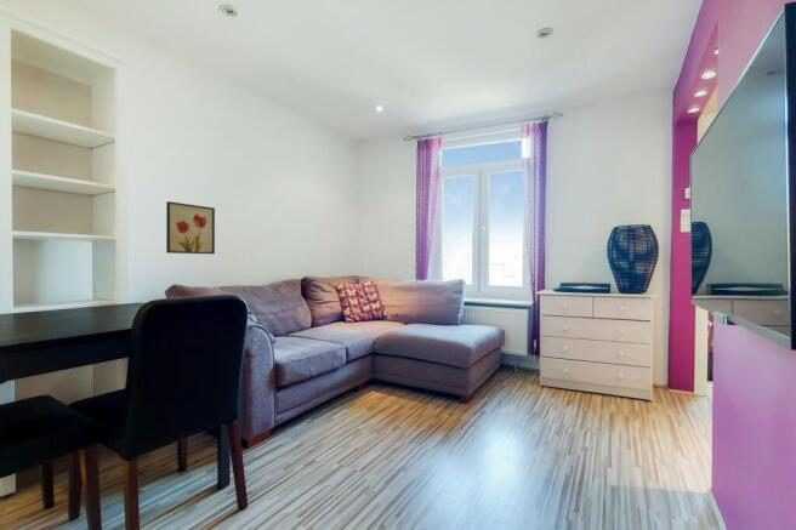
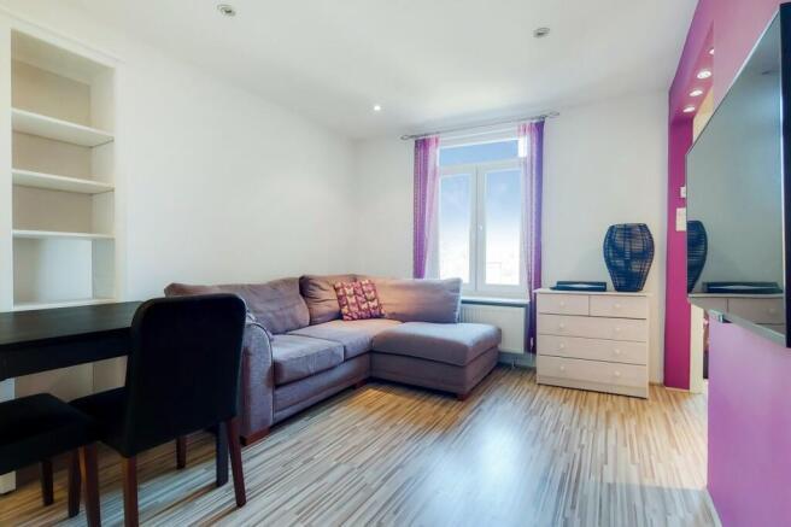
- wall art (191, 229)
